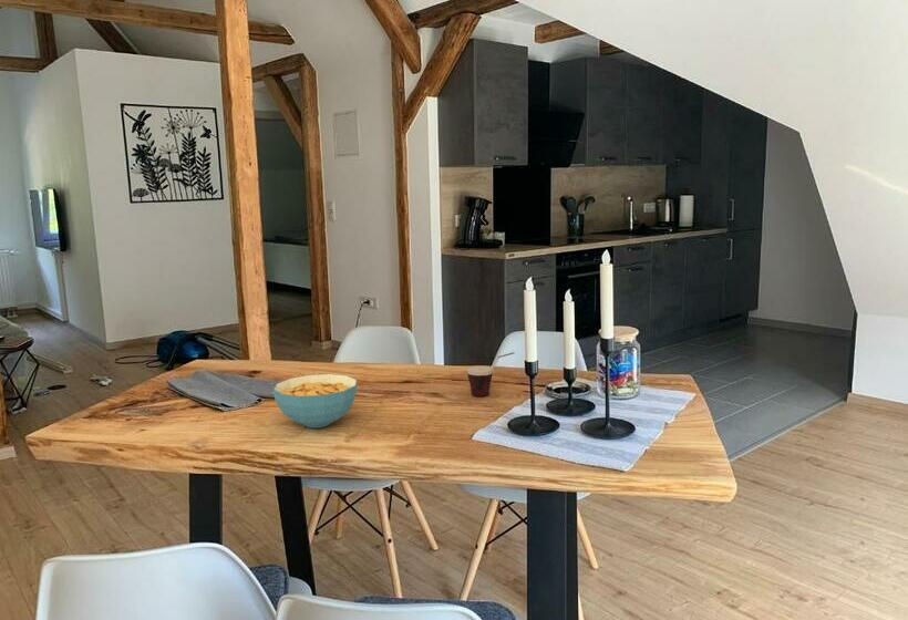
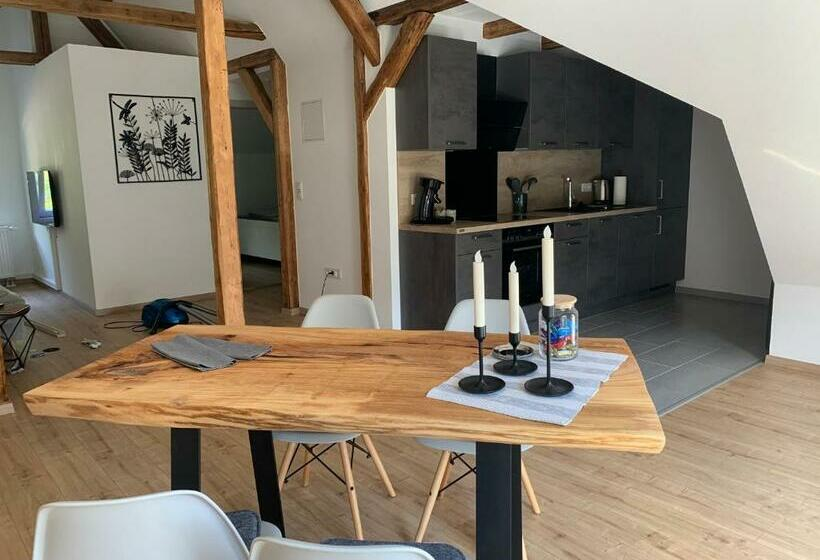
- cereal bowl (317, 404)
- cup (491, 373)
